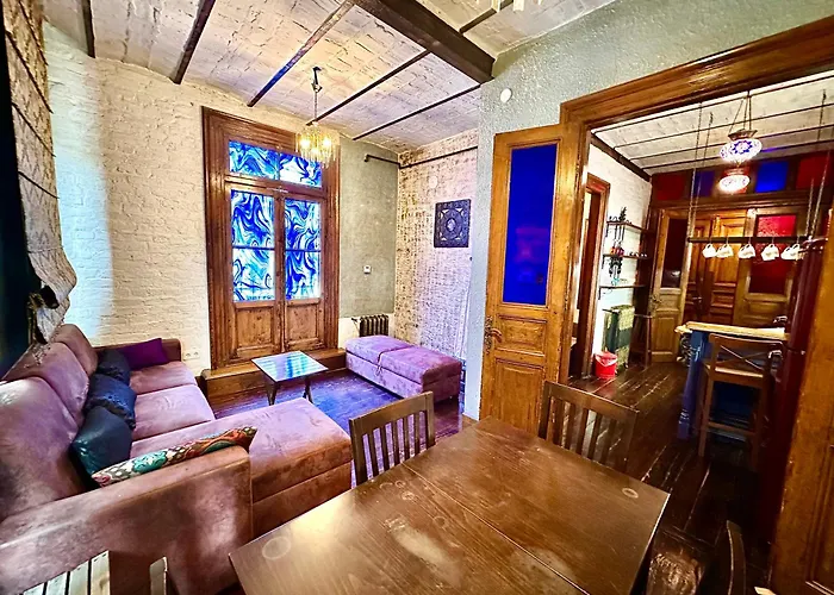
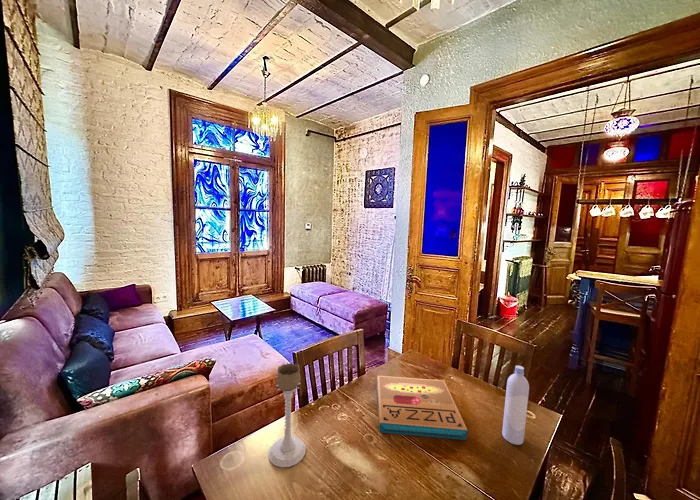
+ bottle (516, 403)
+ pizza box (415, 403)
+ candle holder (288, 410)
